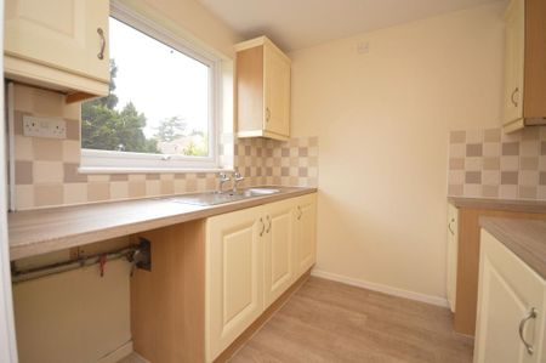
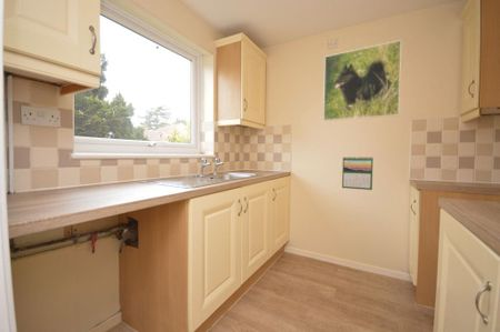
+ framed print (359, 83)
+ calendar (357, 172)
